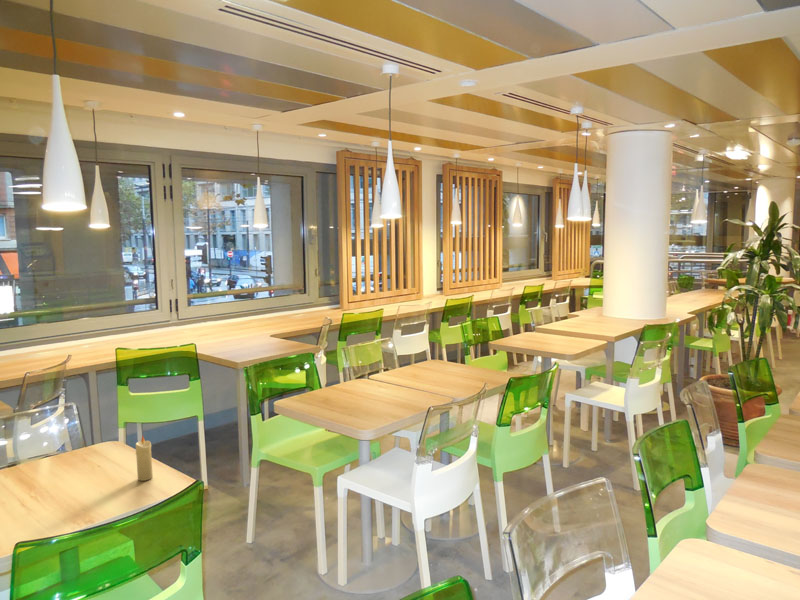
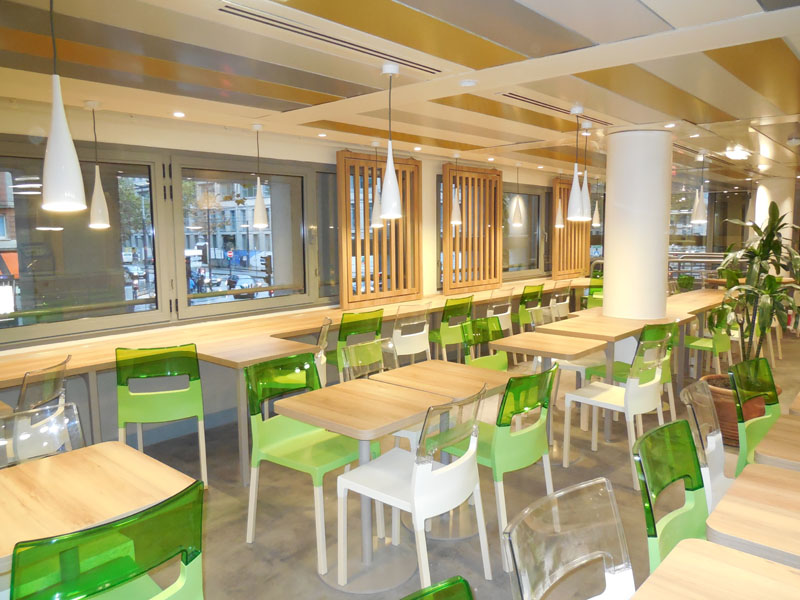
- candle (144, 456)
